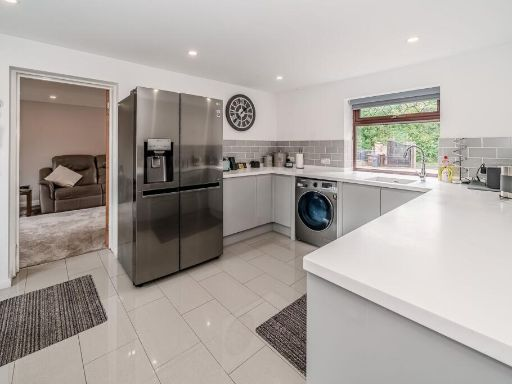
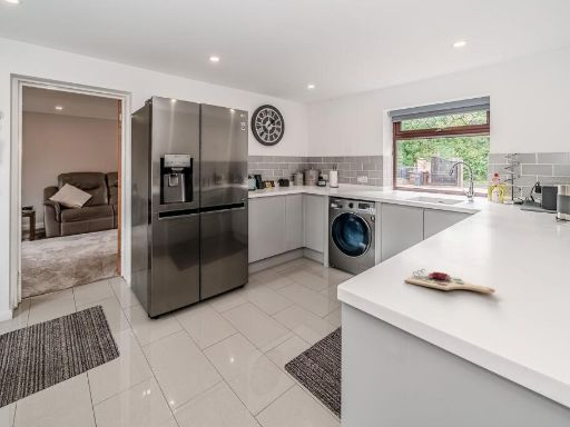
+ cutting board (450, 280)
